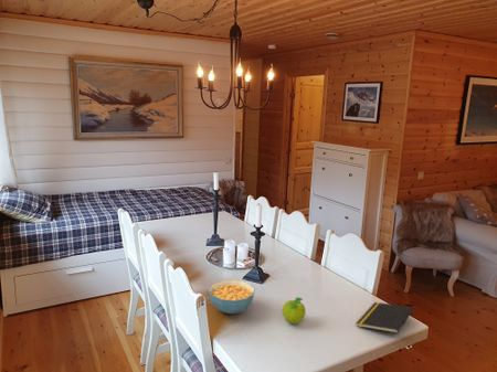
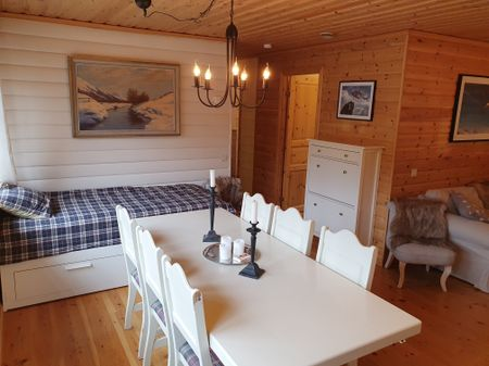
- notepad (385, 316)
- cereal bowl (231, 299)
- fruit (294, 311)
